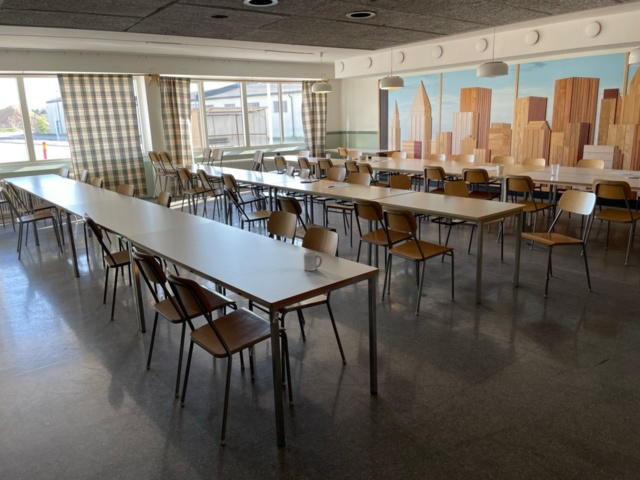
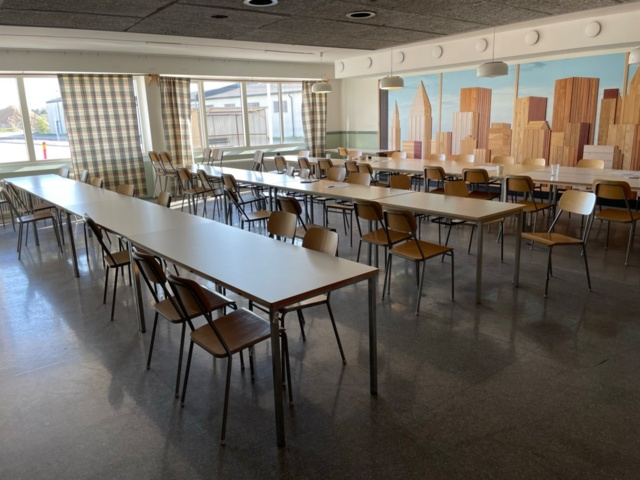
- cup (313, 261)
